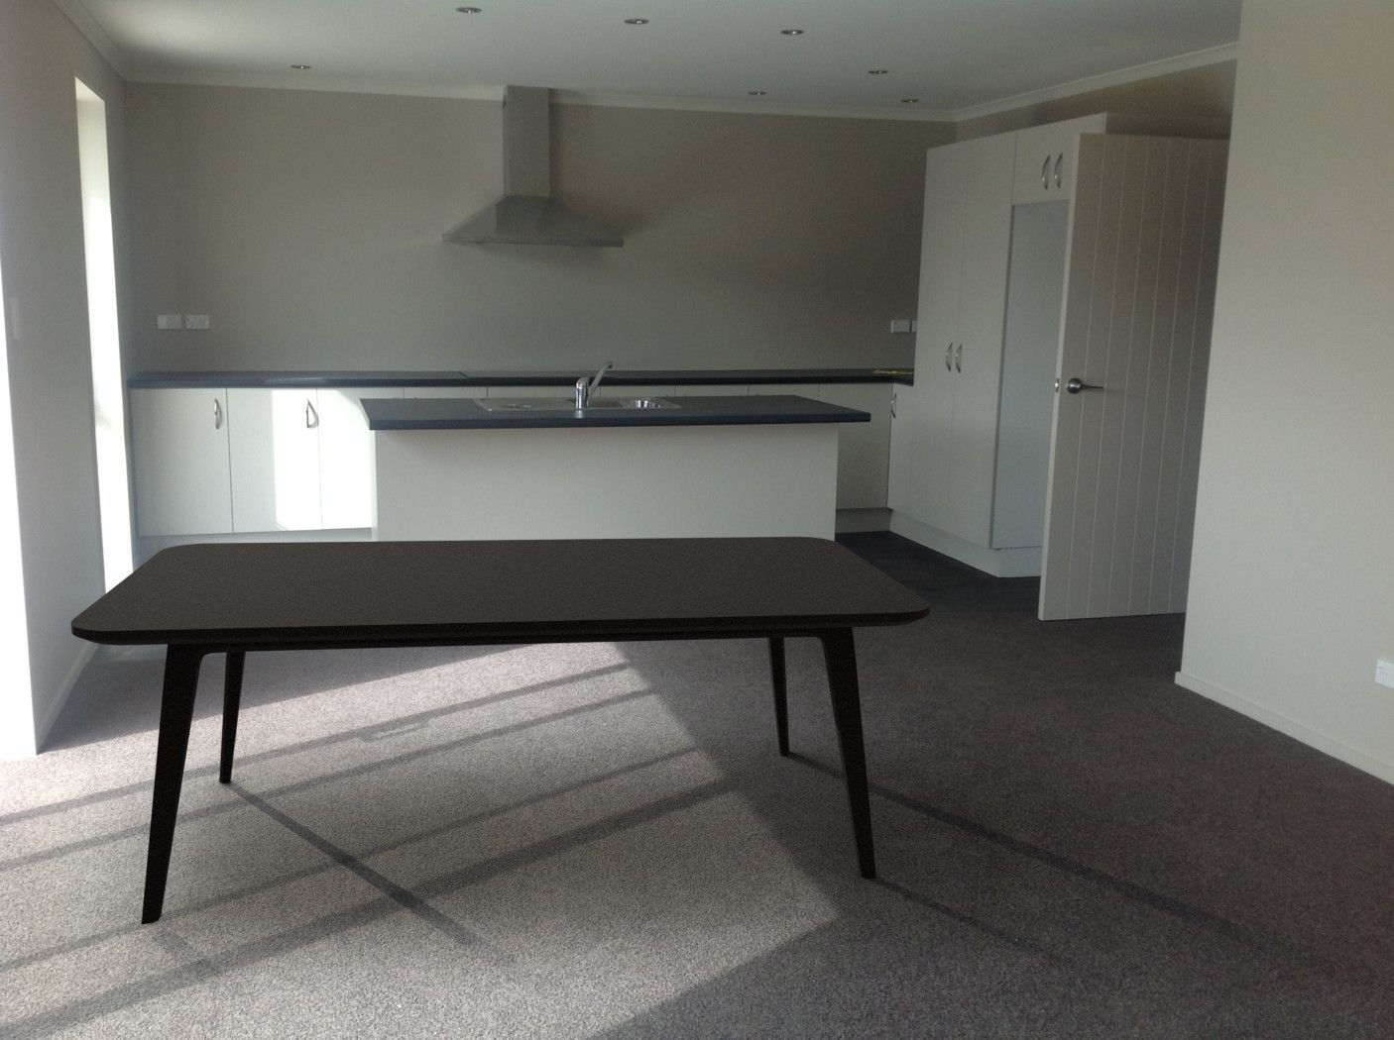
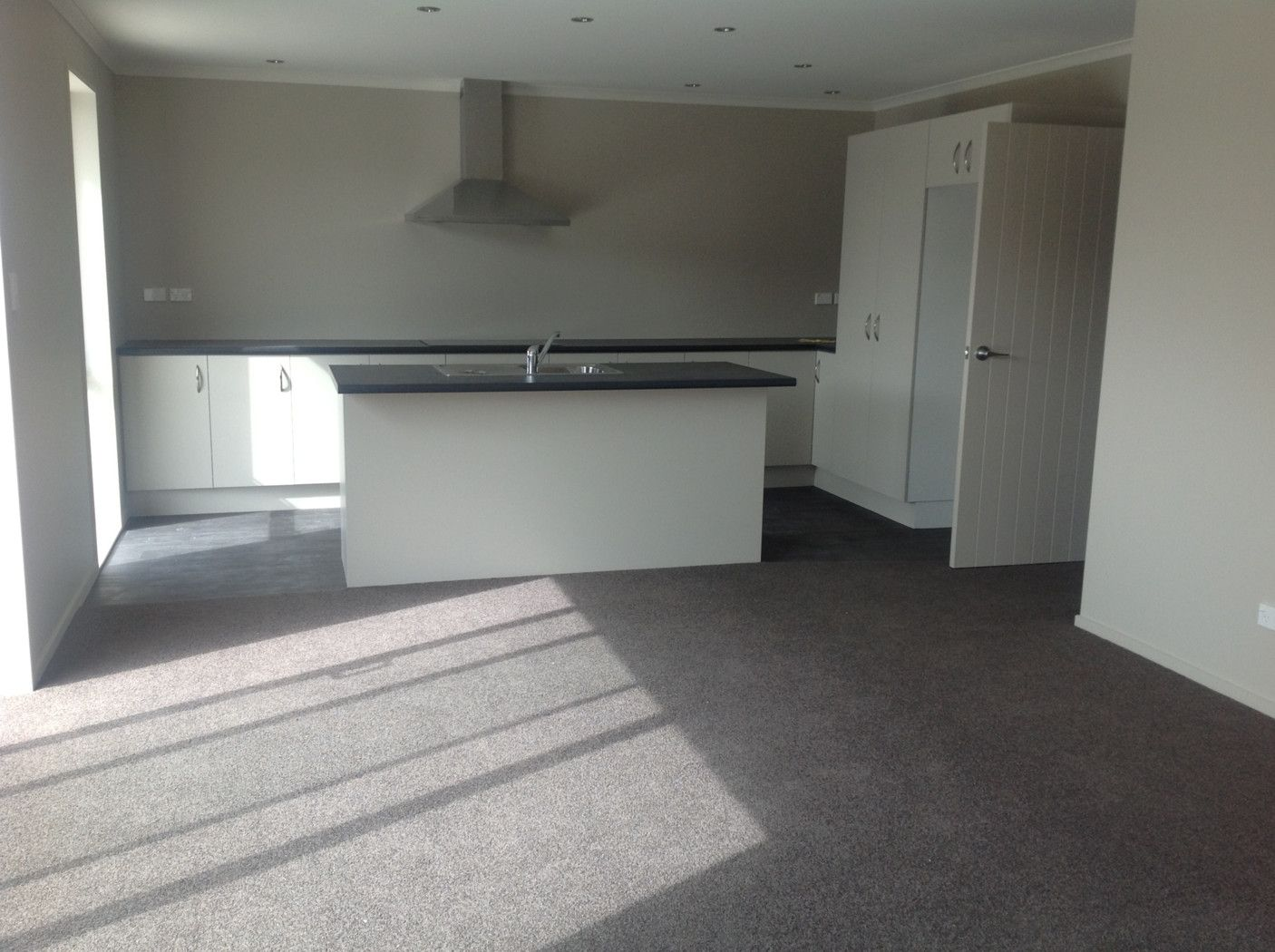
- dining table (520, 643)
